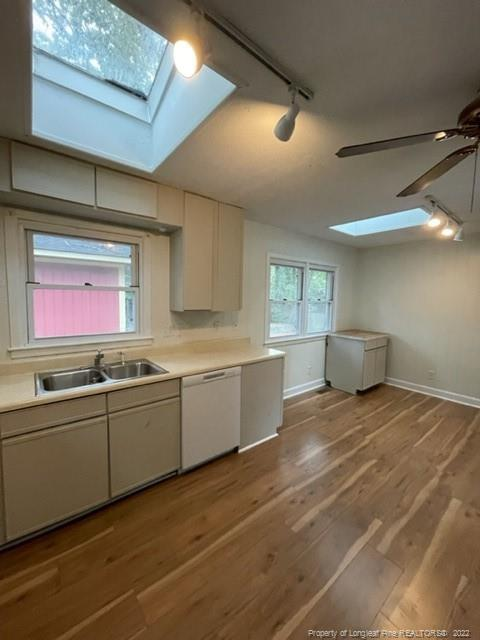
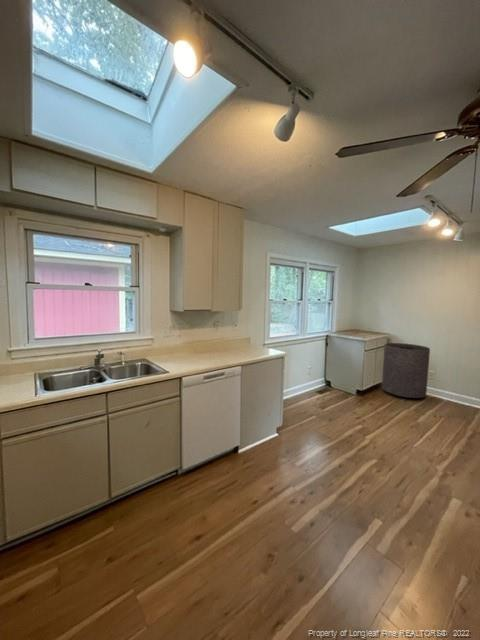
+ trash can (404, 369)
